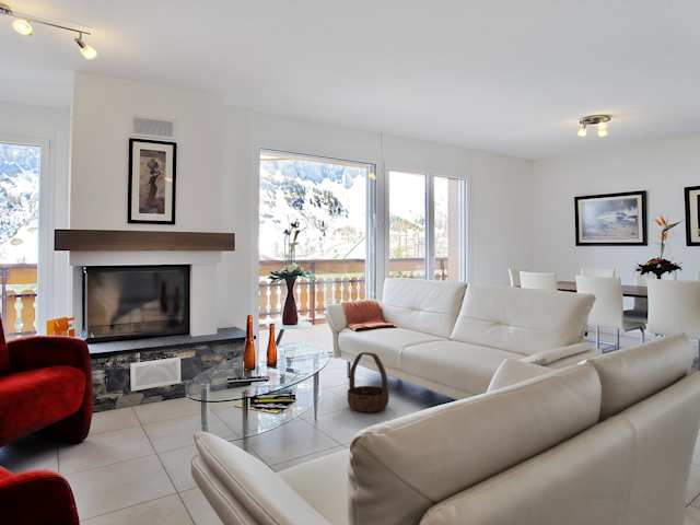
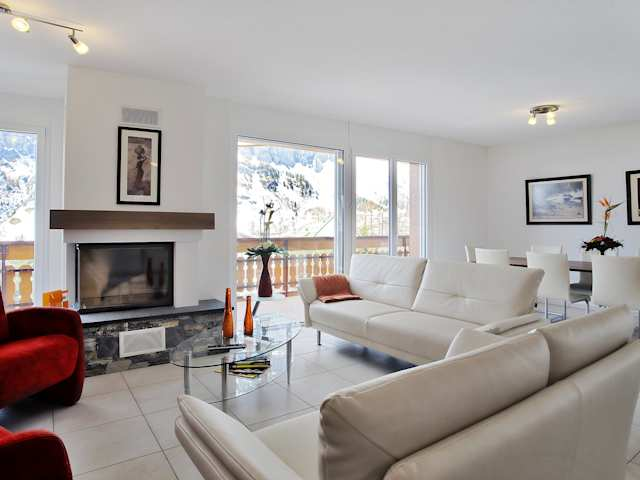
- basket (368, 386)
